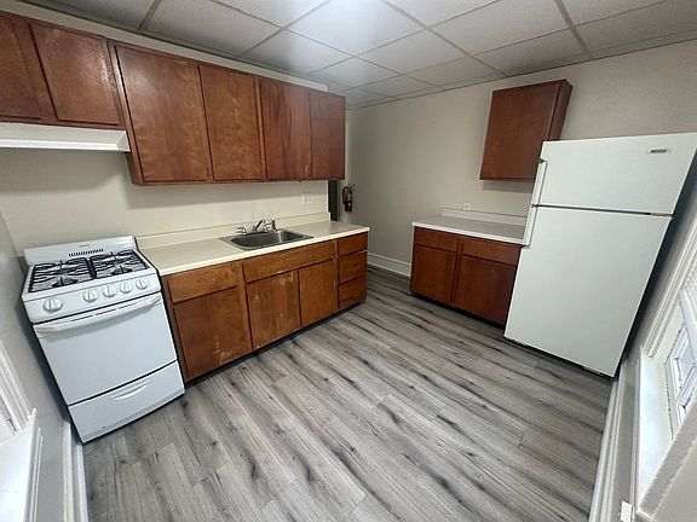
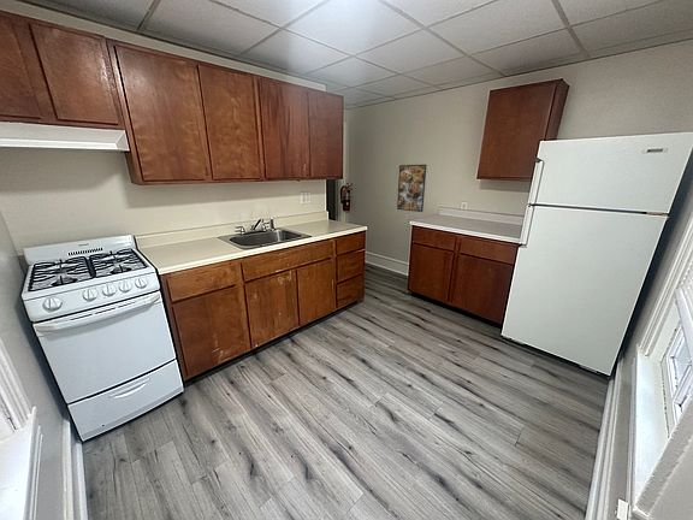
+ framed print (410, 188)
